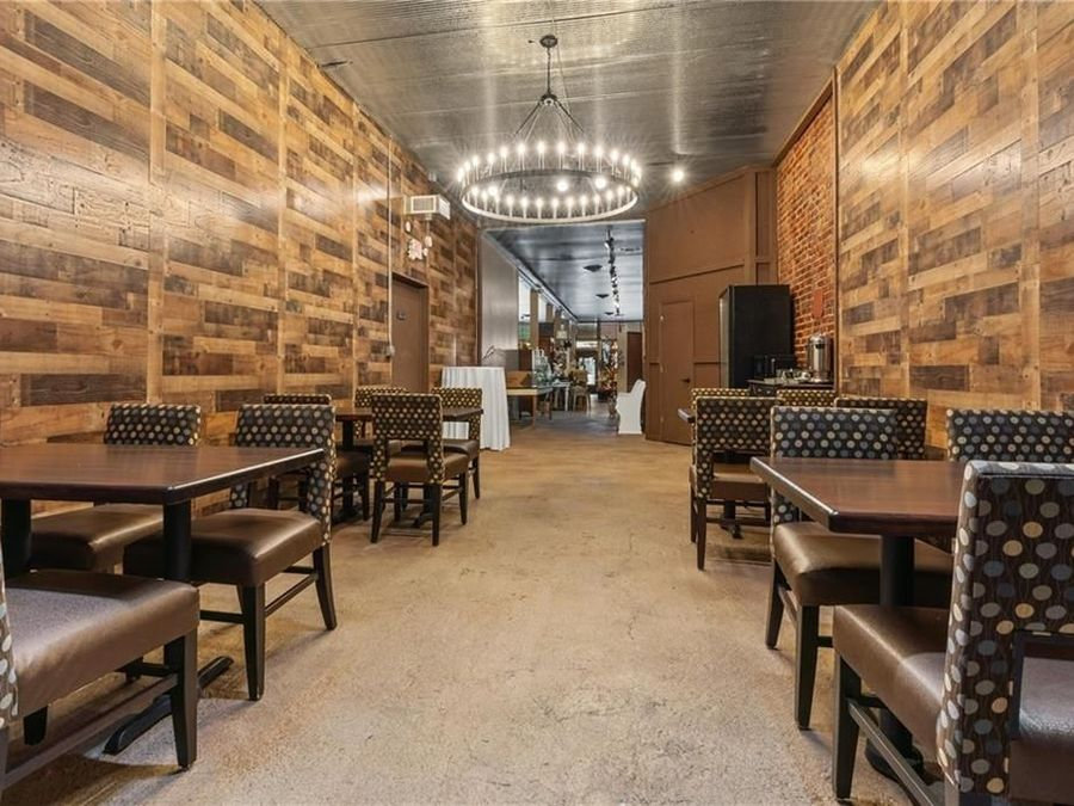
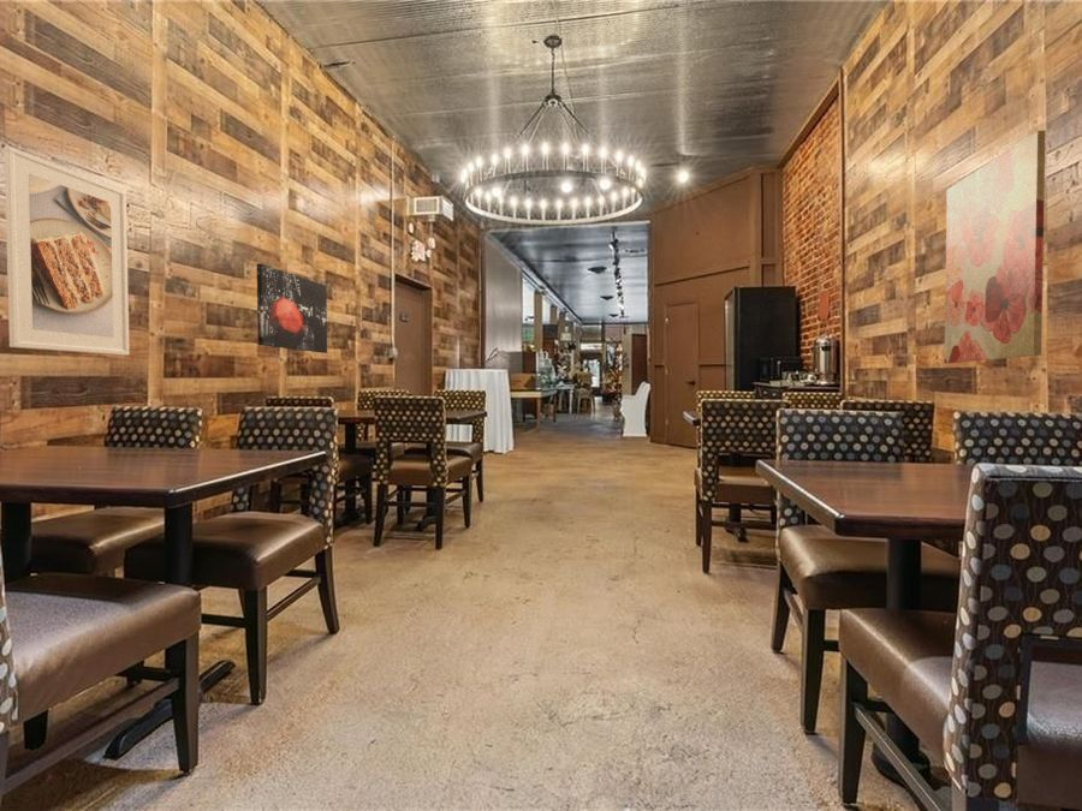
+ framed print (73, 261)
+ wall art (295, 312)
+ wall art (988, 262)
